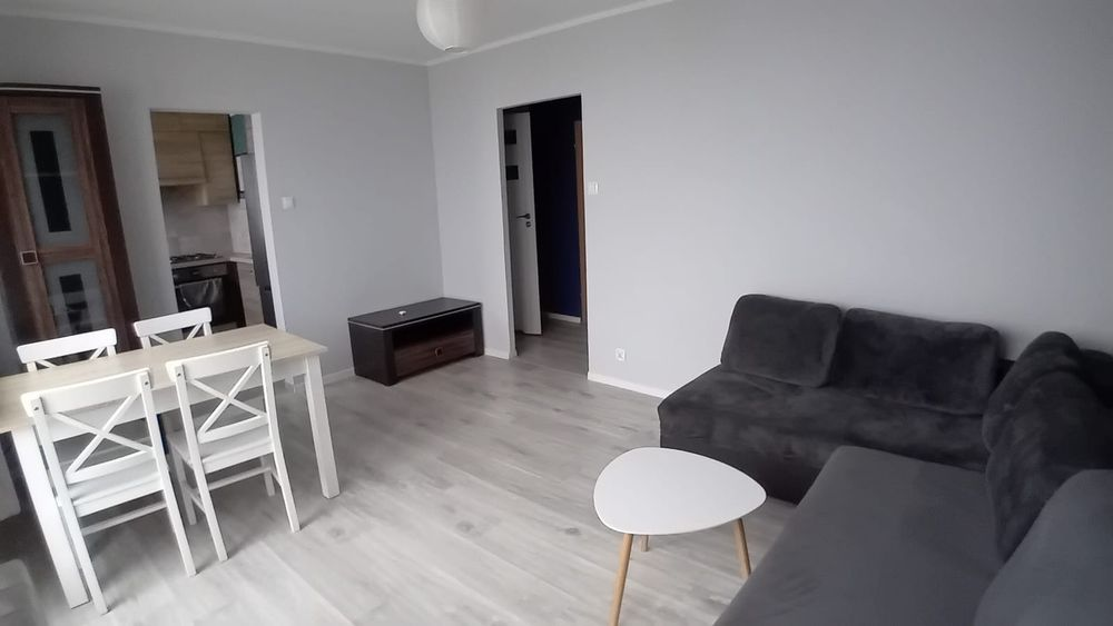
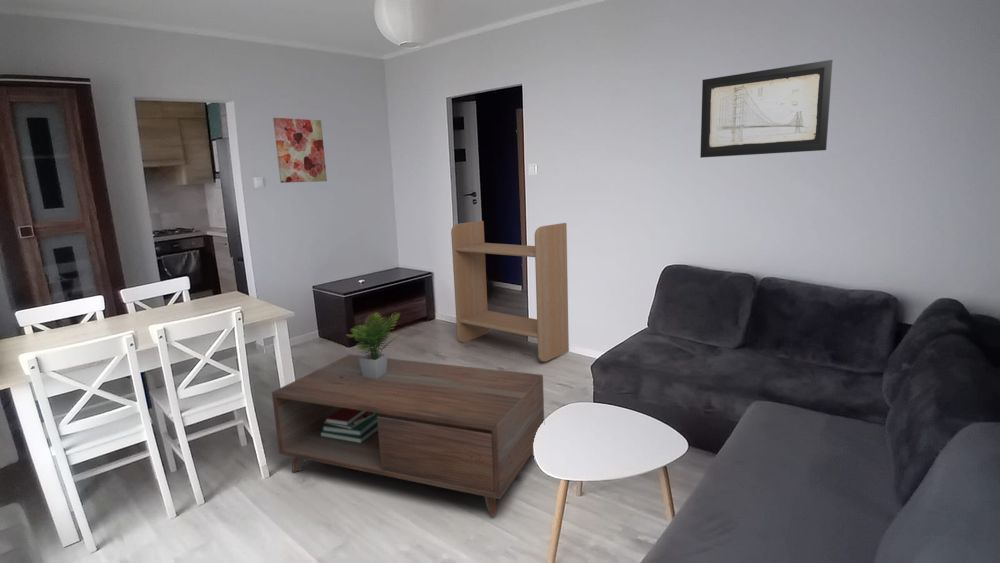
+ wall art (760, 112)
+ wall art (301, 150)
+ bookshelf (486, 287)
+ coffee table (410, 393)
